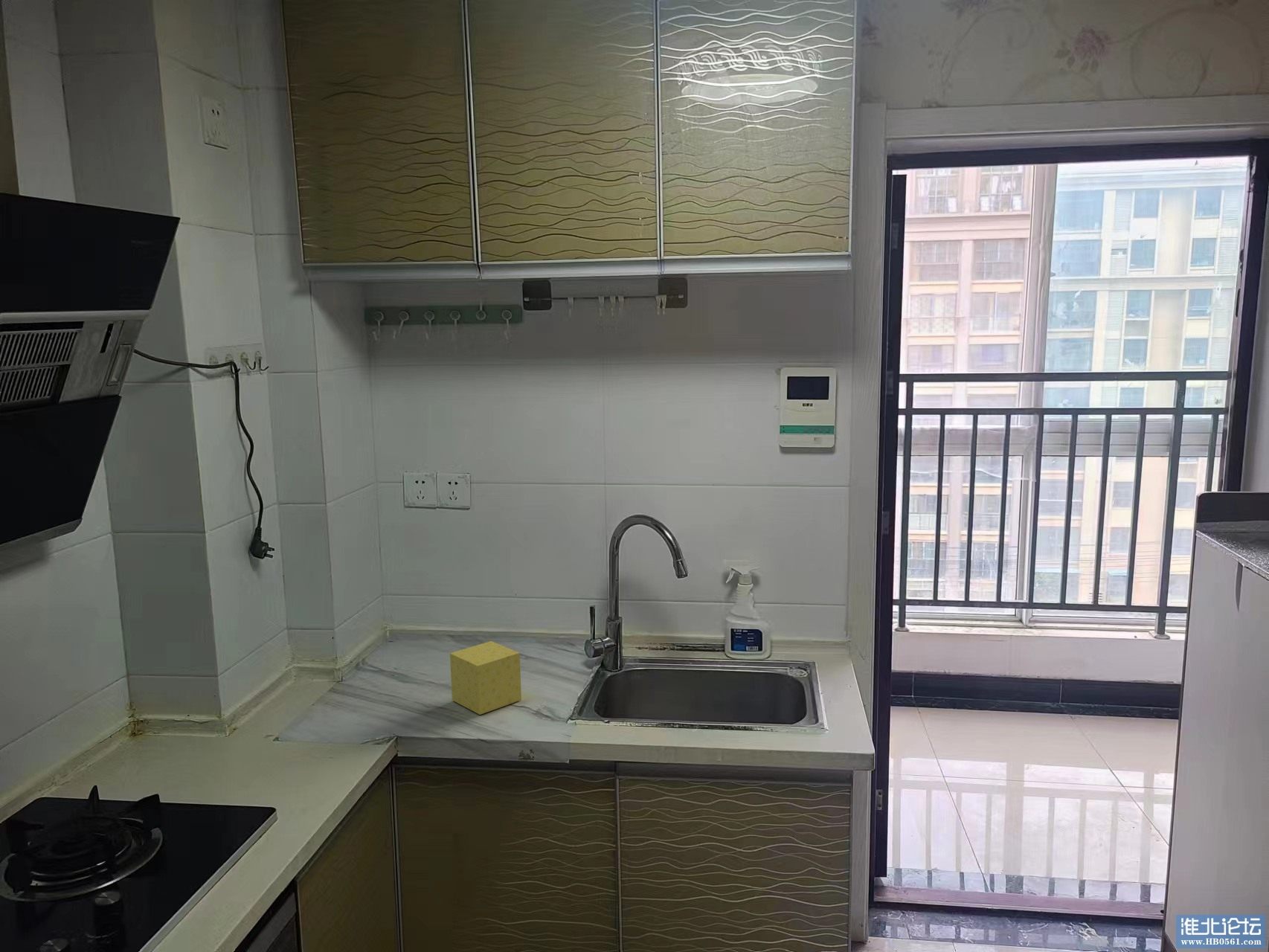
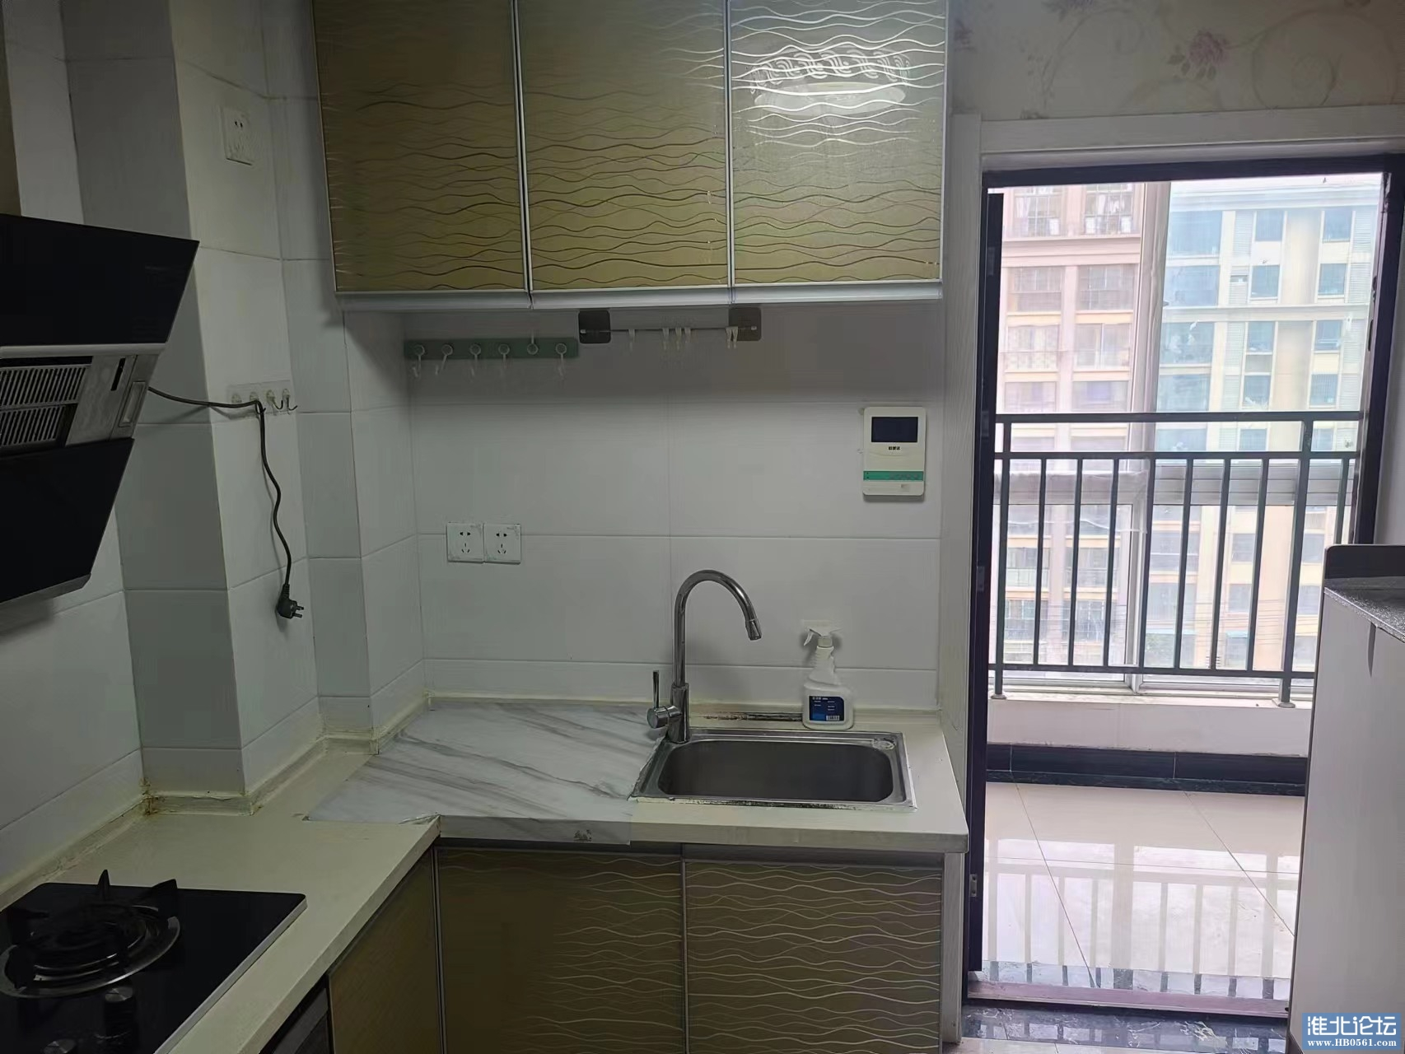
- sponge (486, 676)
